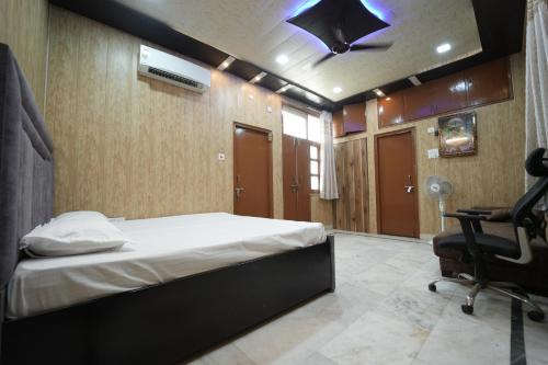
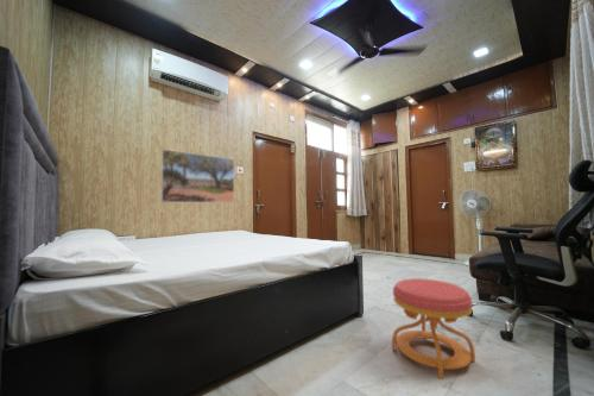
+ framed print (201, 178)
+ stool (430, 319)
